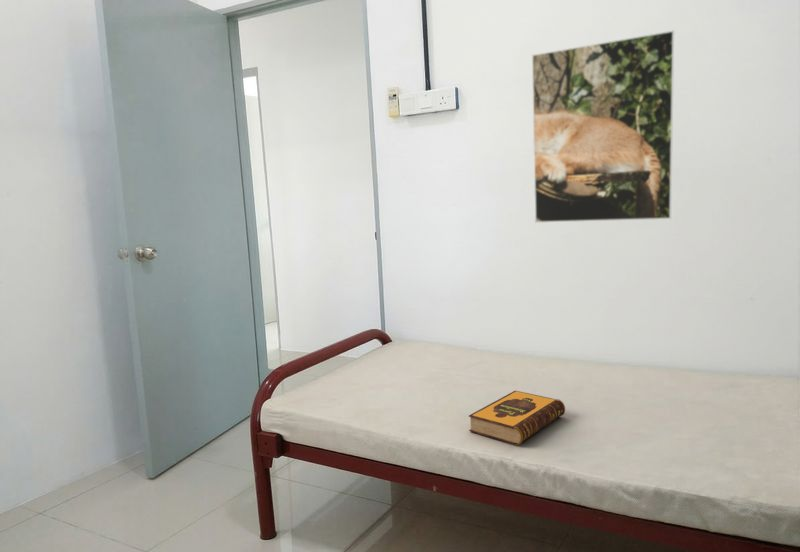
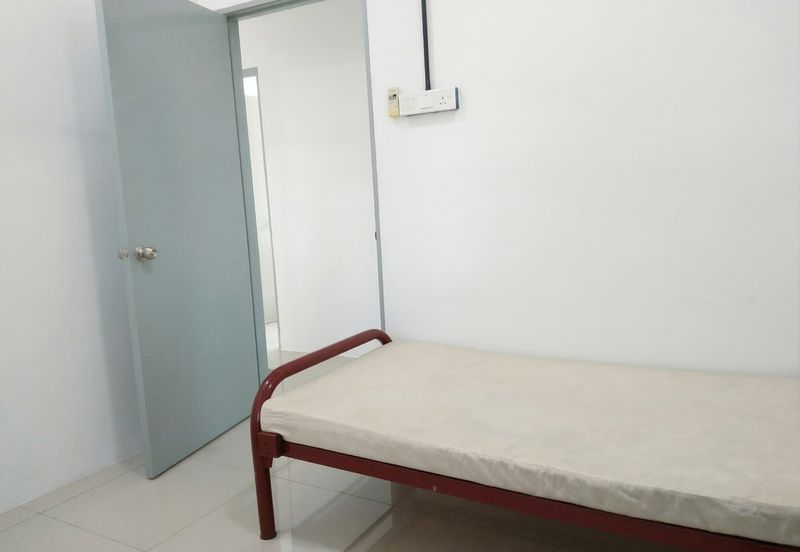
- hardback book (518, 415)
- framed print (599, 134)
